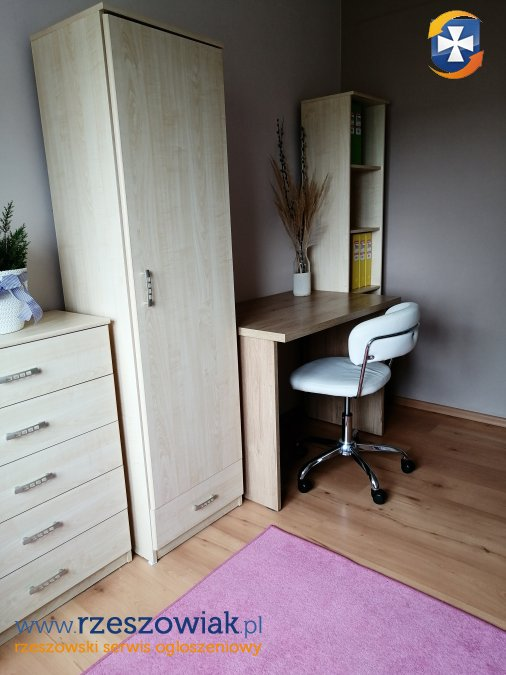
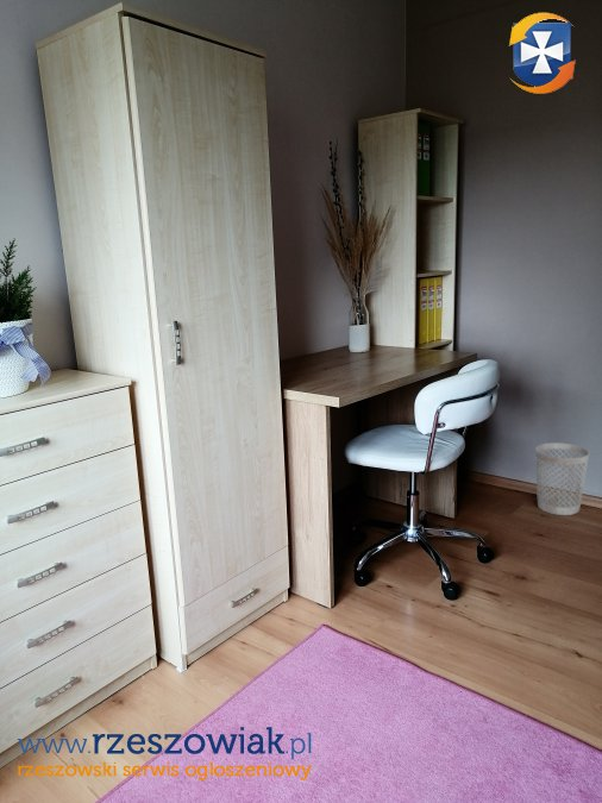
+ wastebasket (559, 478)
